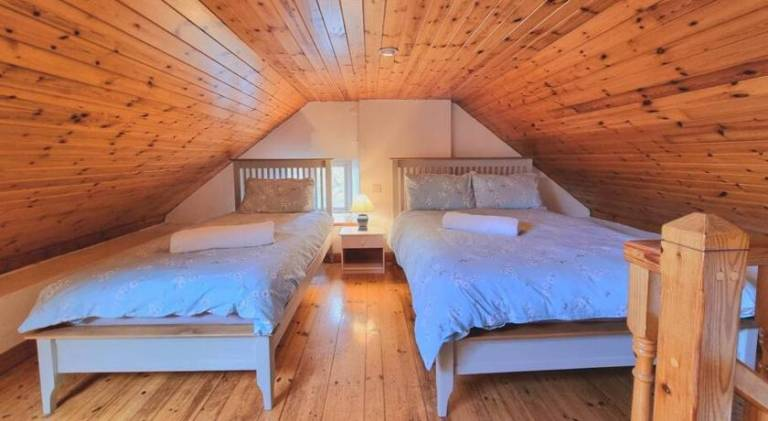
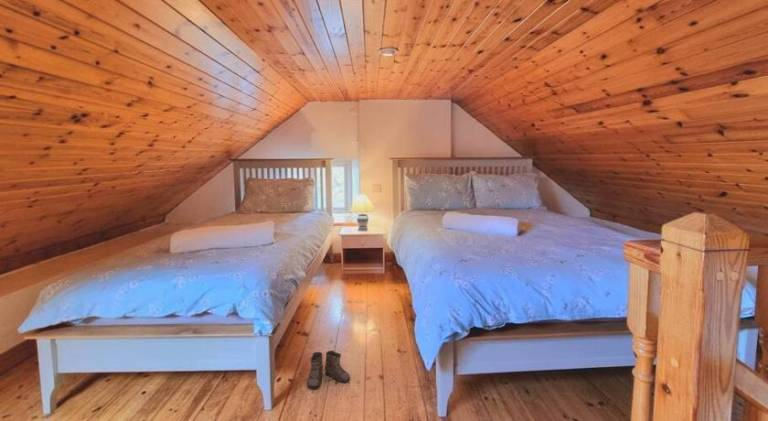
+ boots (325, 367)
